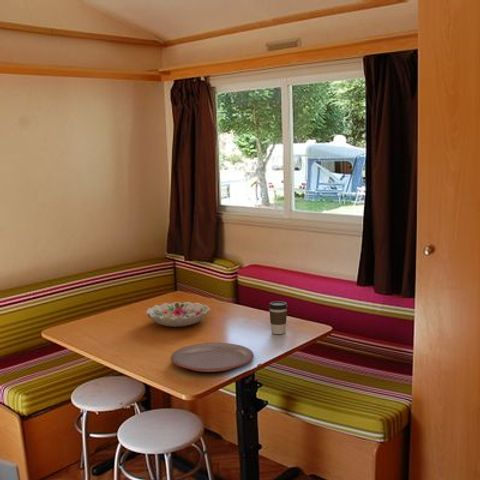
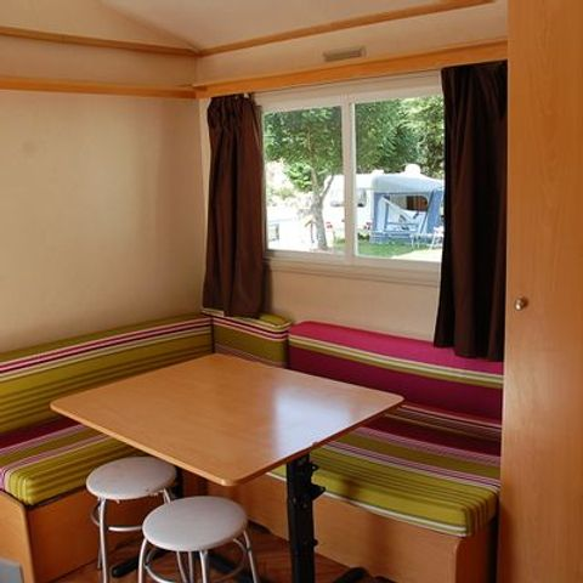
- decorative bowl (178, 315)
- coffee cup (278, 317)
- plate (212, 358)
